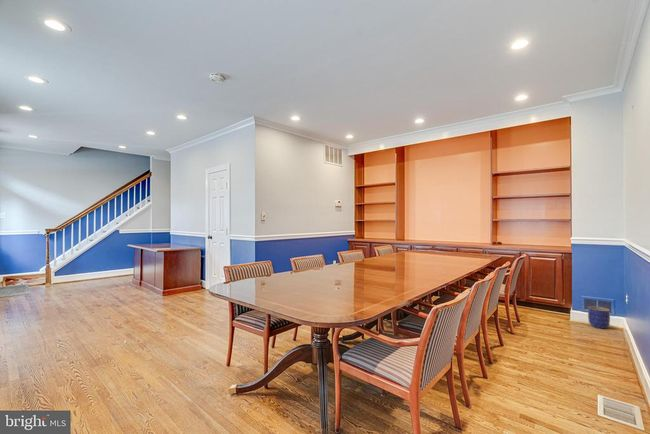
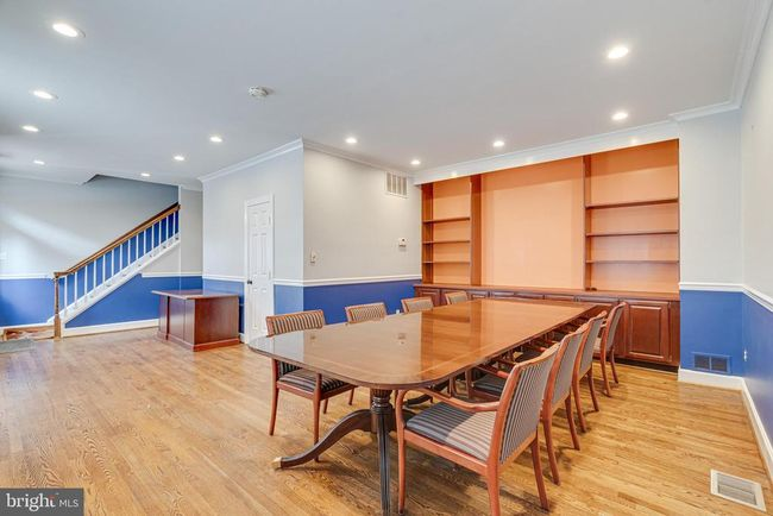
- planter (598, 317)
